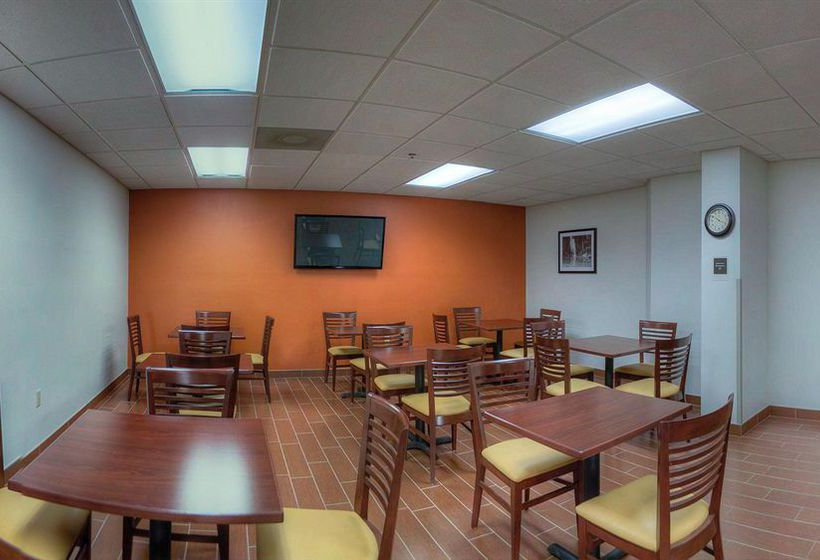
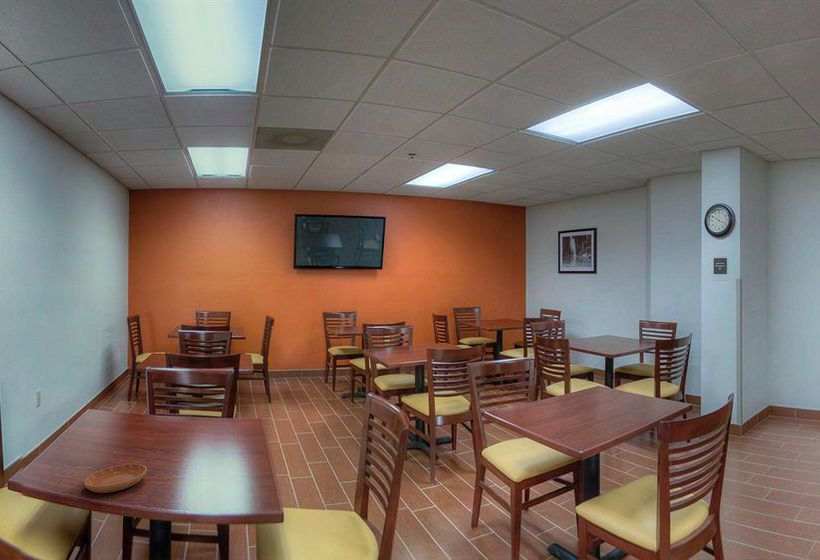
+ saucer (116, 478)
